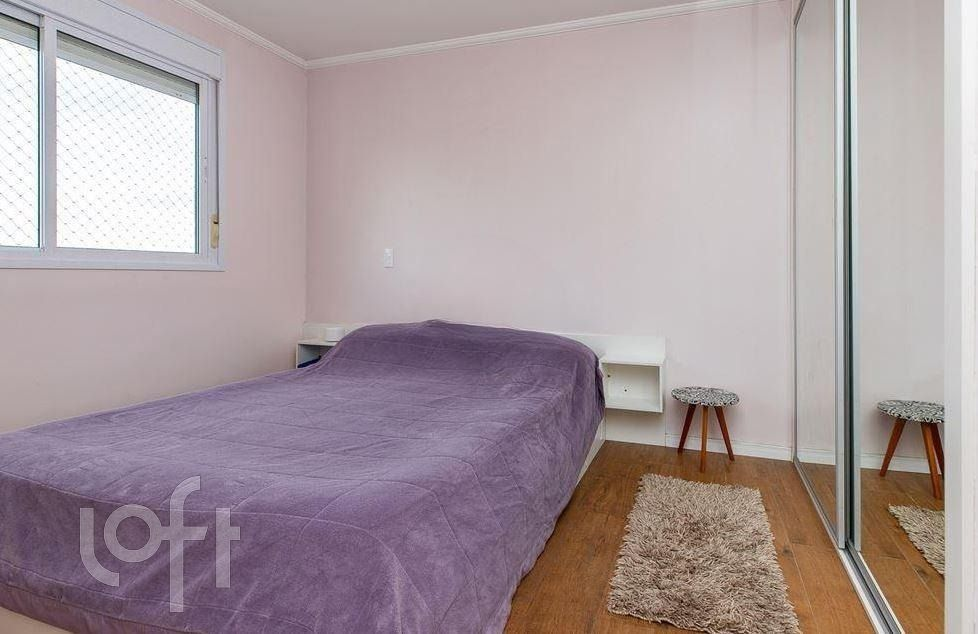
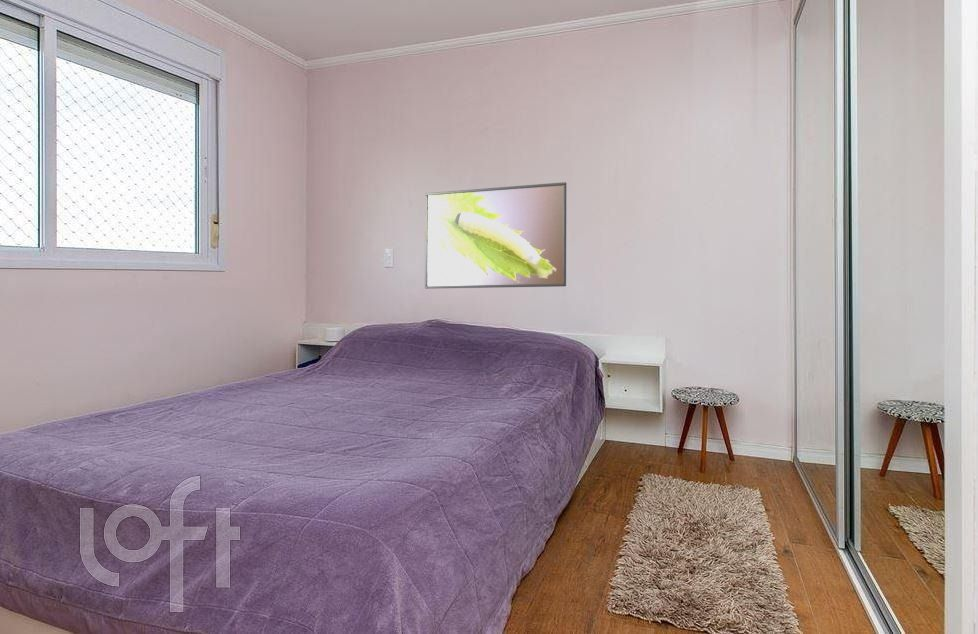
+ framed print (492, 237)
